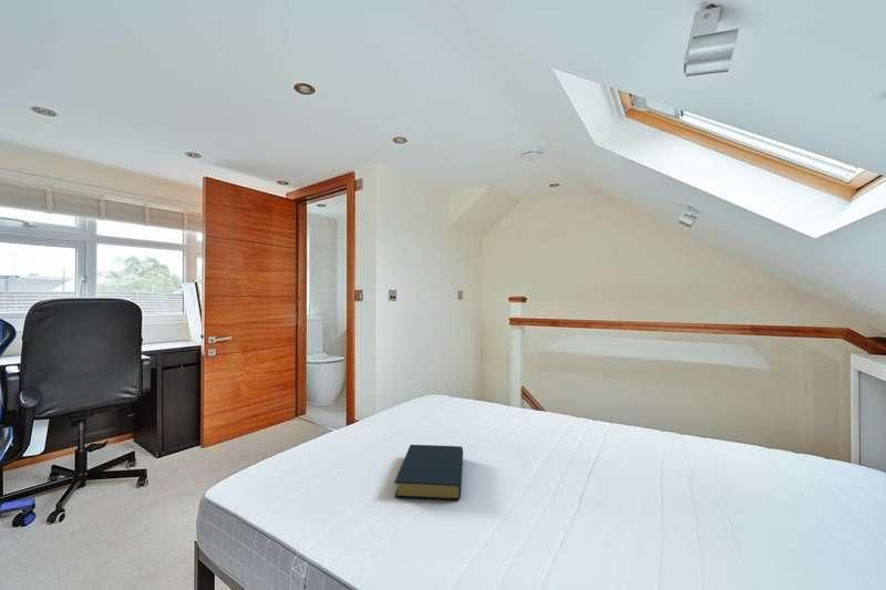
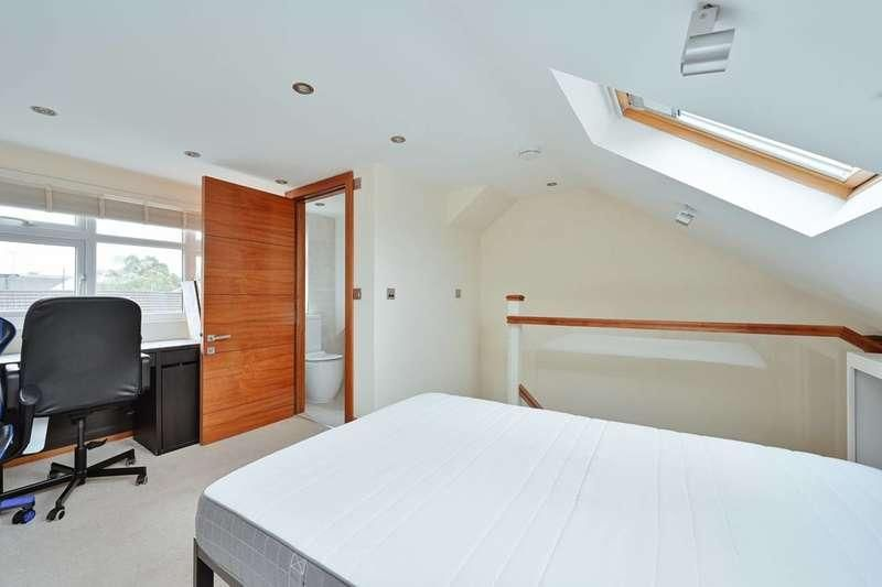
- hardback book (432, 468)
